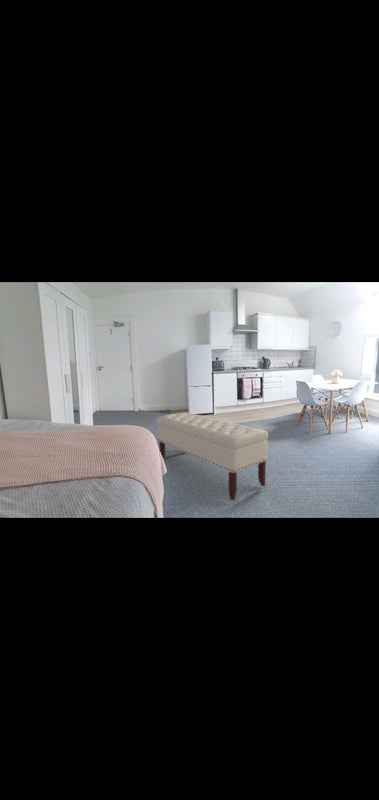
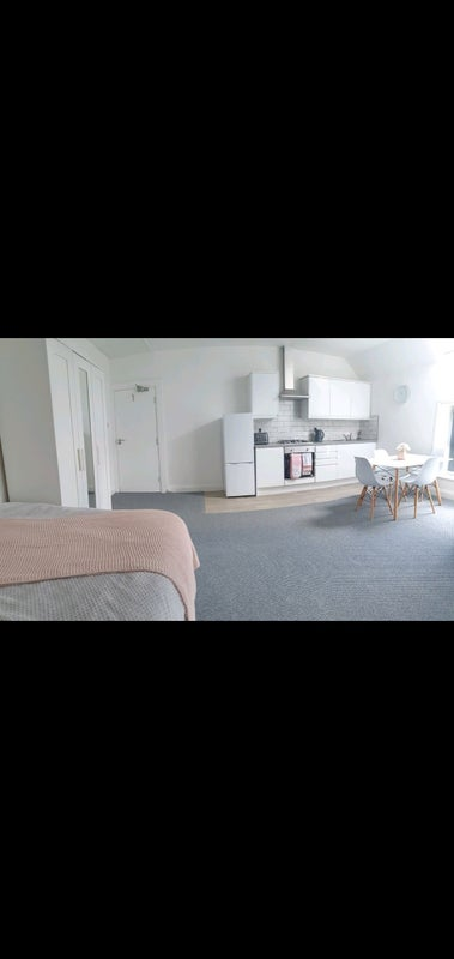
- bench (206, 447)
